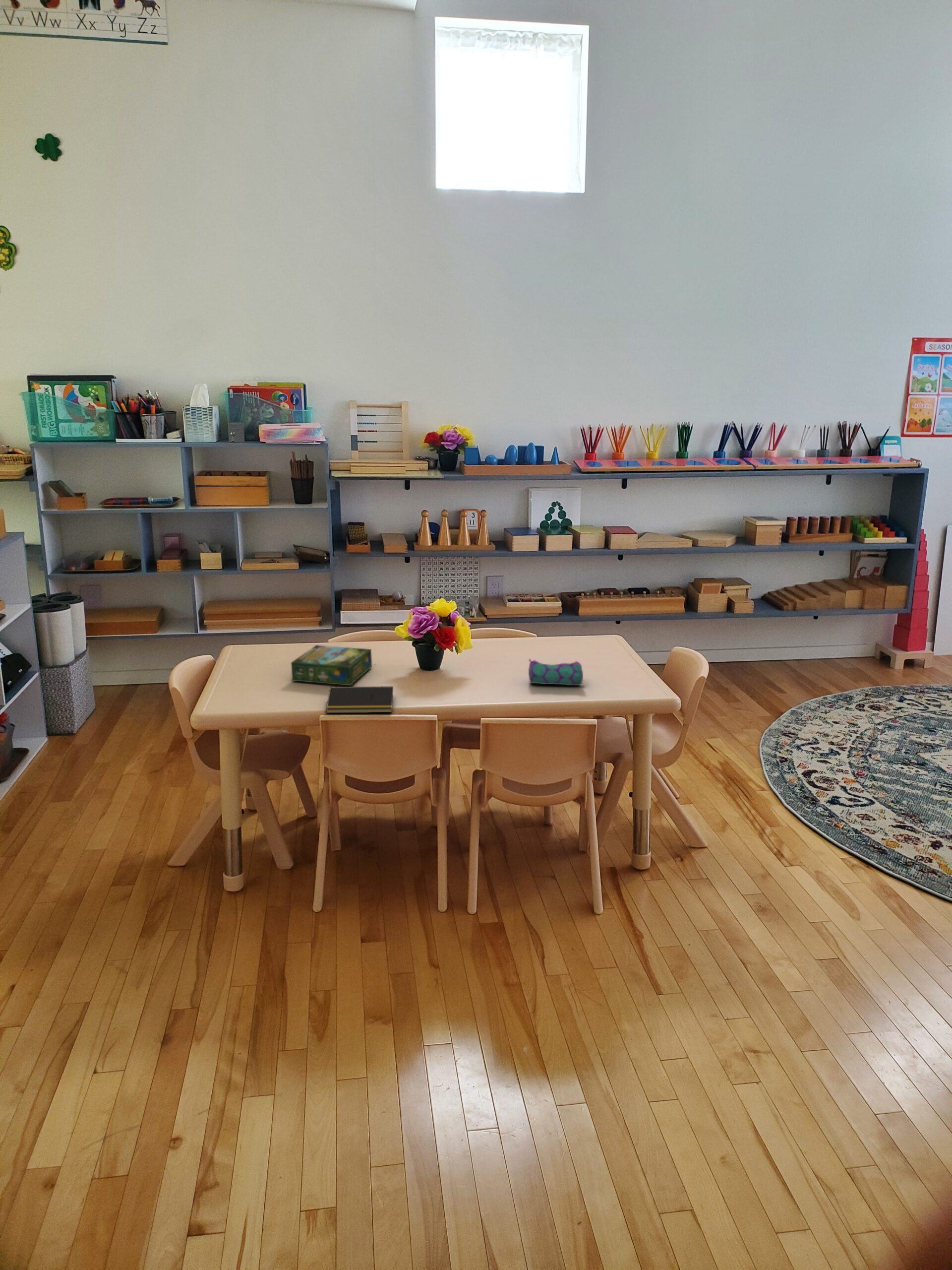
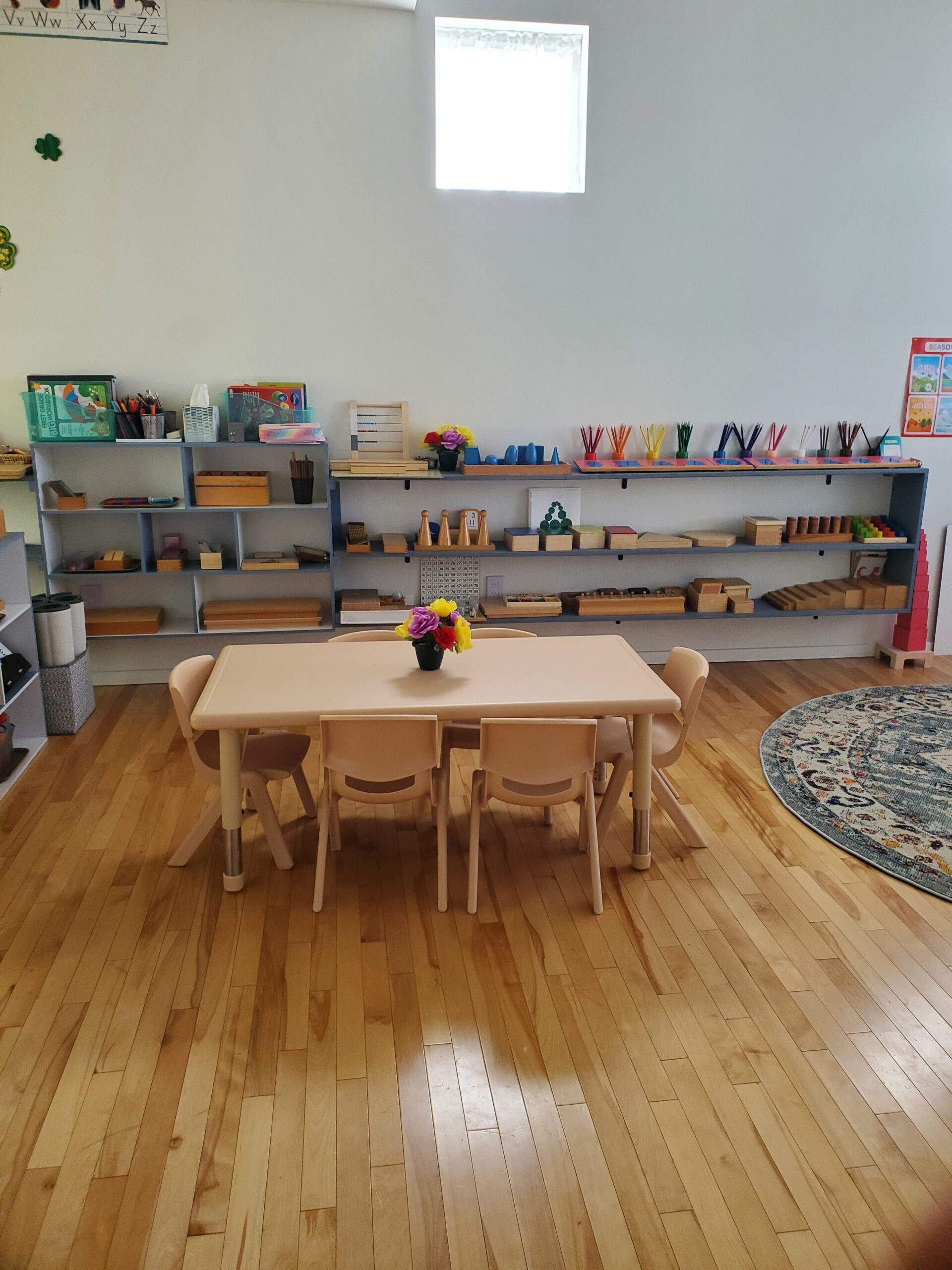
- board game (332, 665)
- pencil case (555, 672)
- notepad (360, 699)
